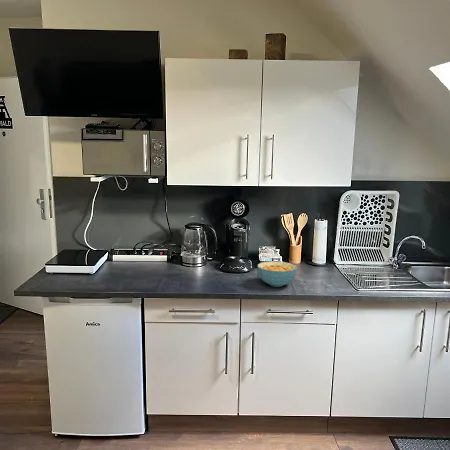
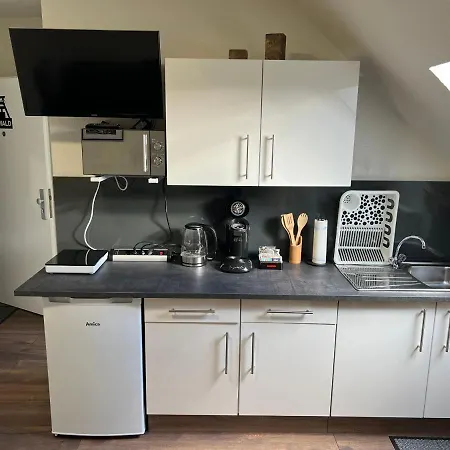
- cereal bowl (276, 275)
